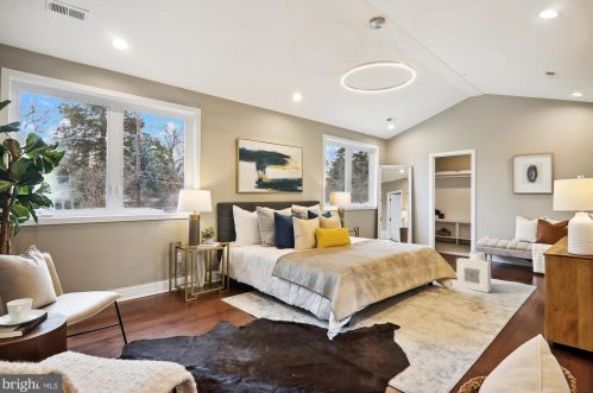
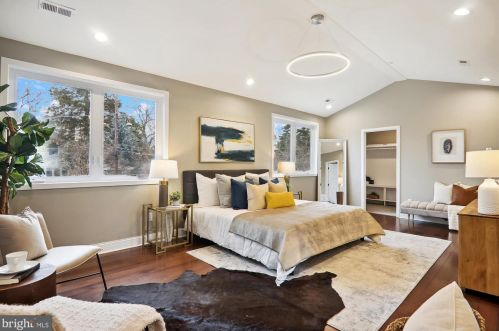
- air purifier (477, 270)
